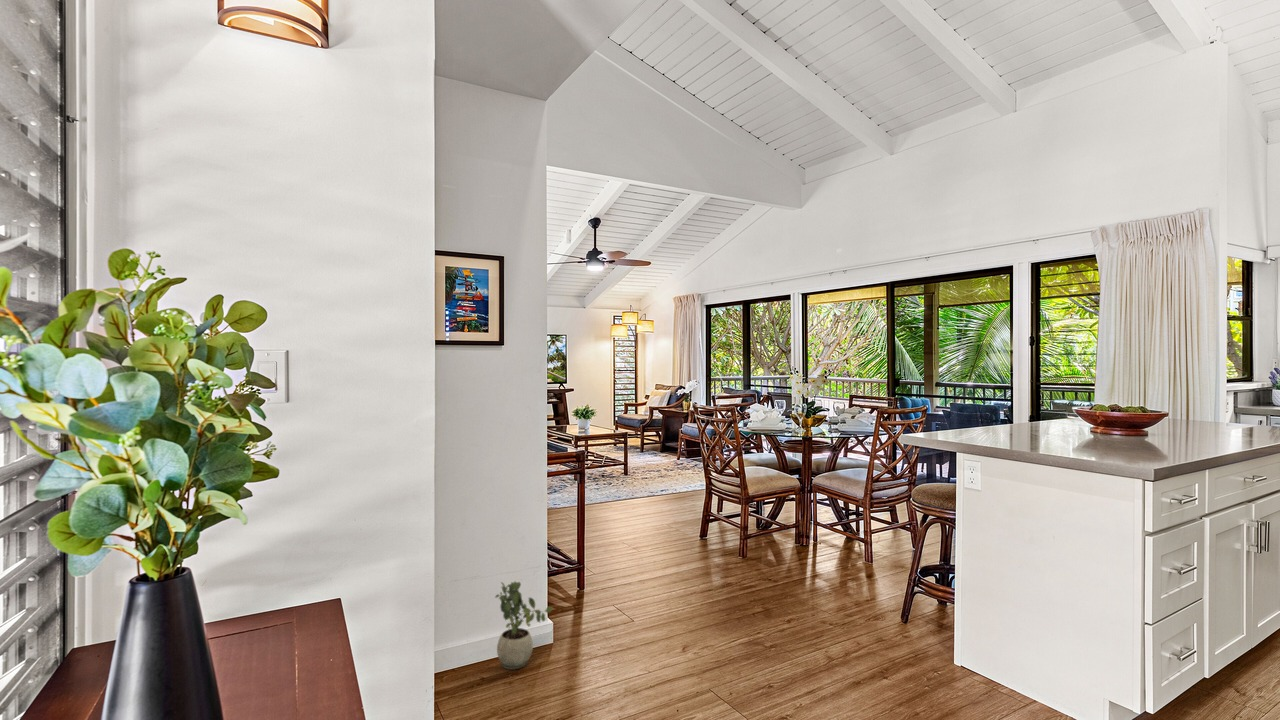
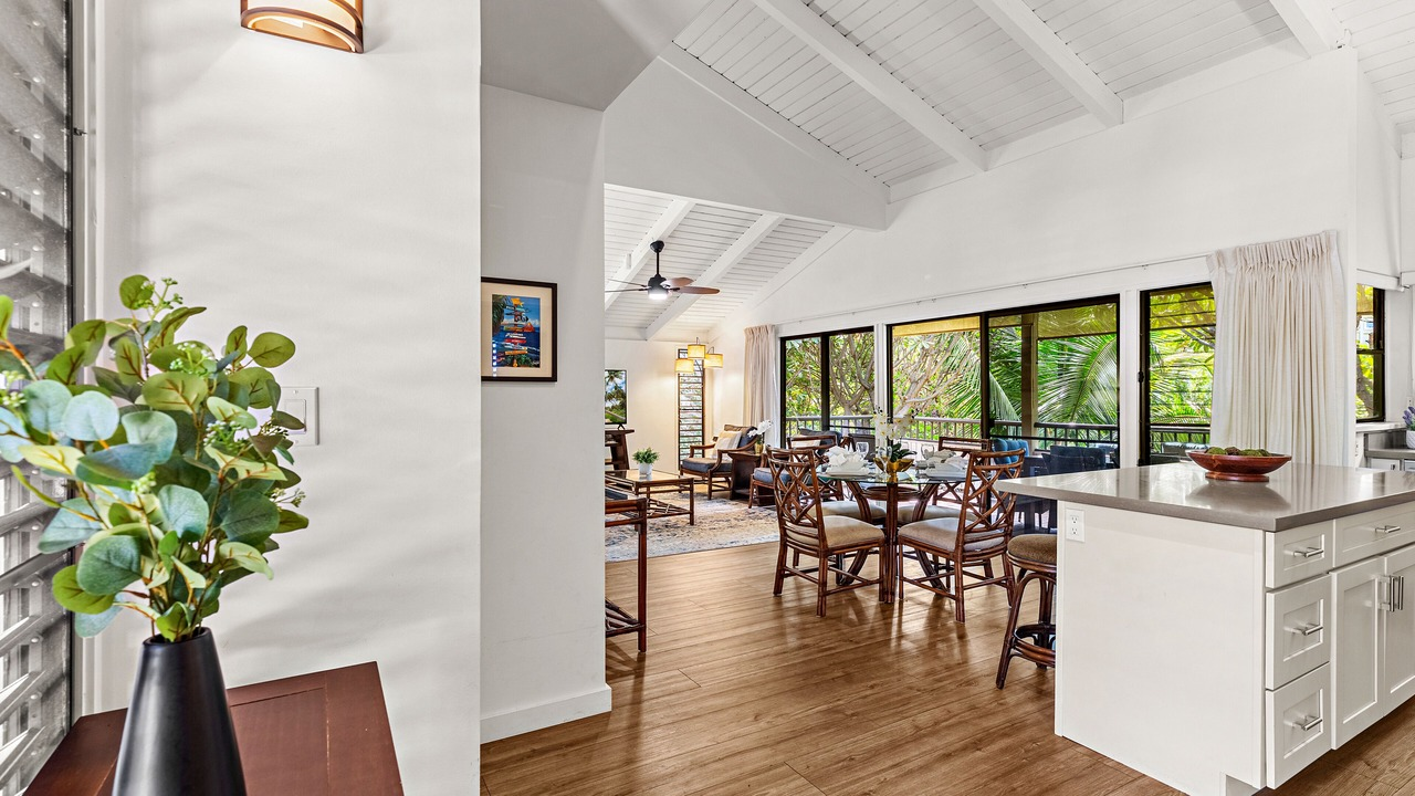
- potted plant (521, 622)
